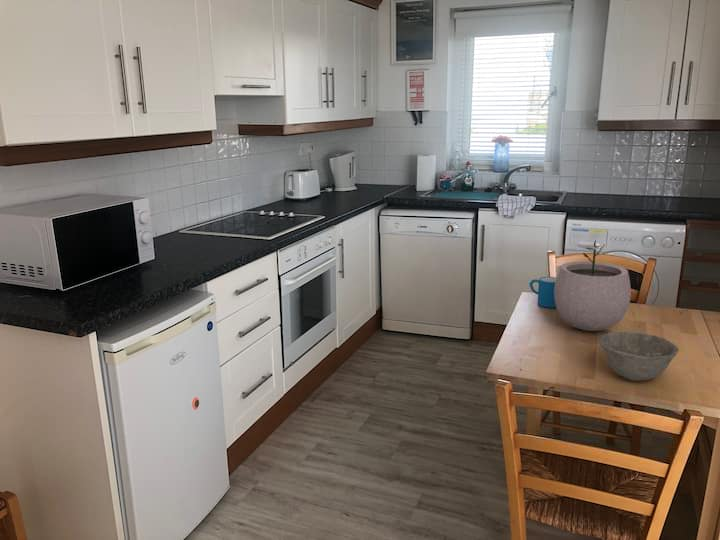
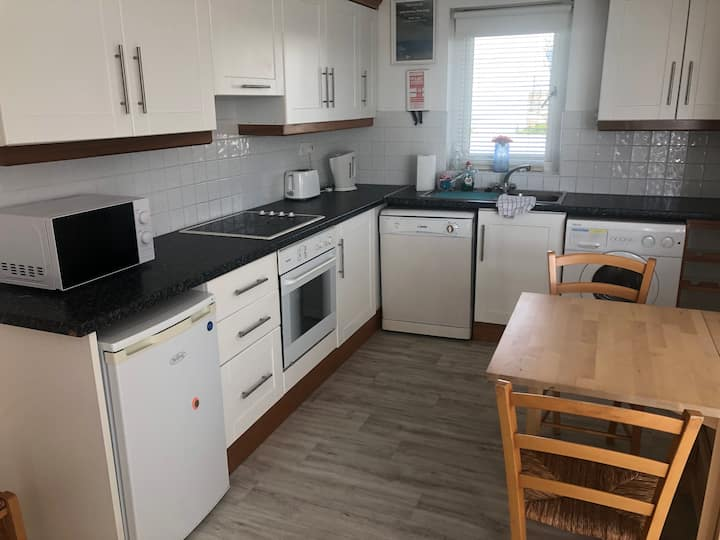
- mug (544, 291)
- bowl (636, 360)
- plant pot (592, 285)
